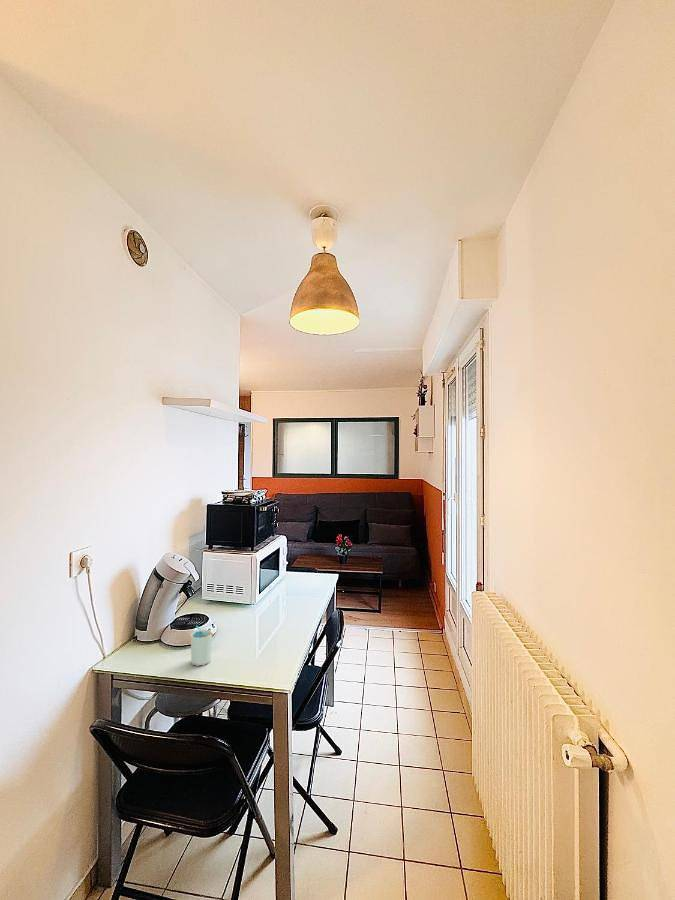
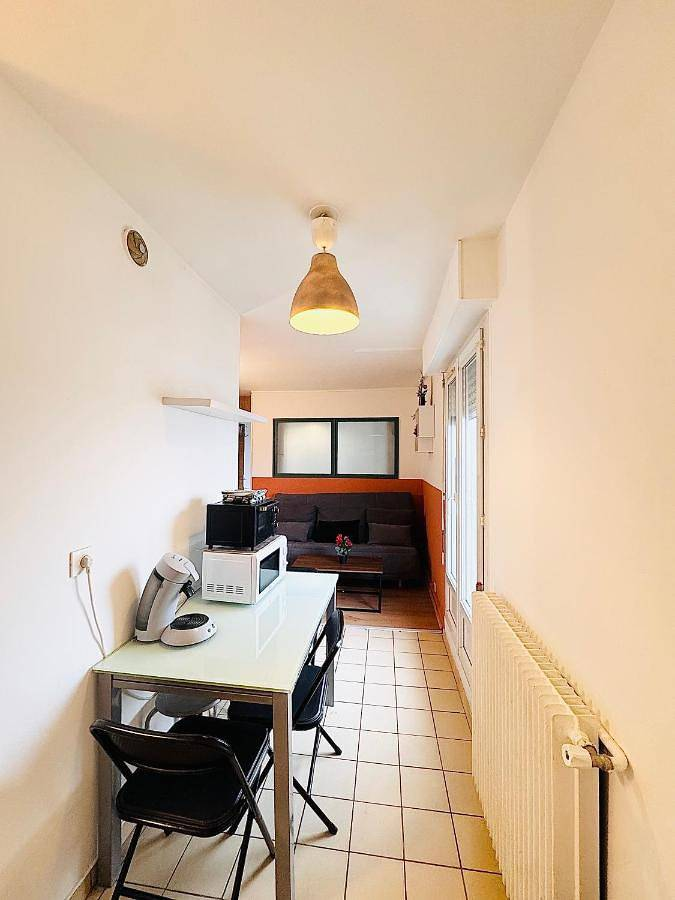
- cup (201, 644)
